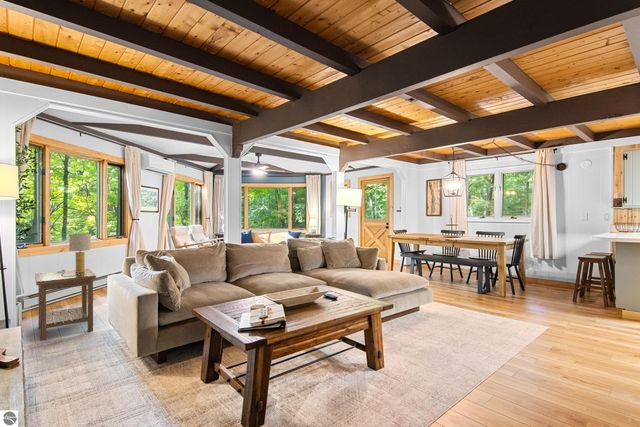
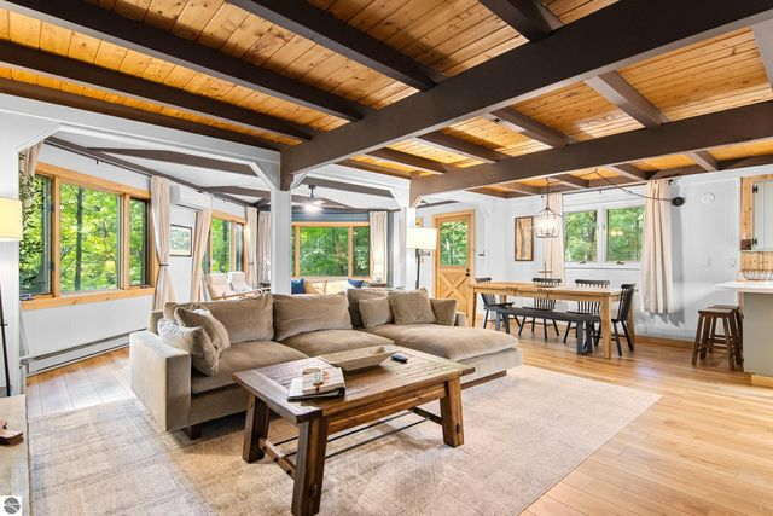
- side table (65, 309)
- table lamp (72, 250)
